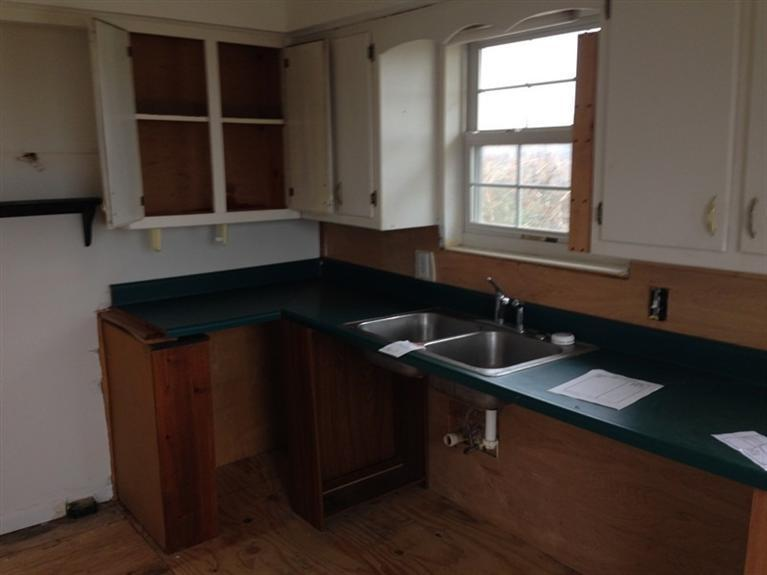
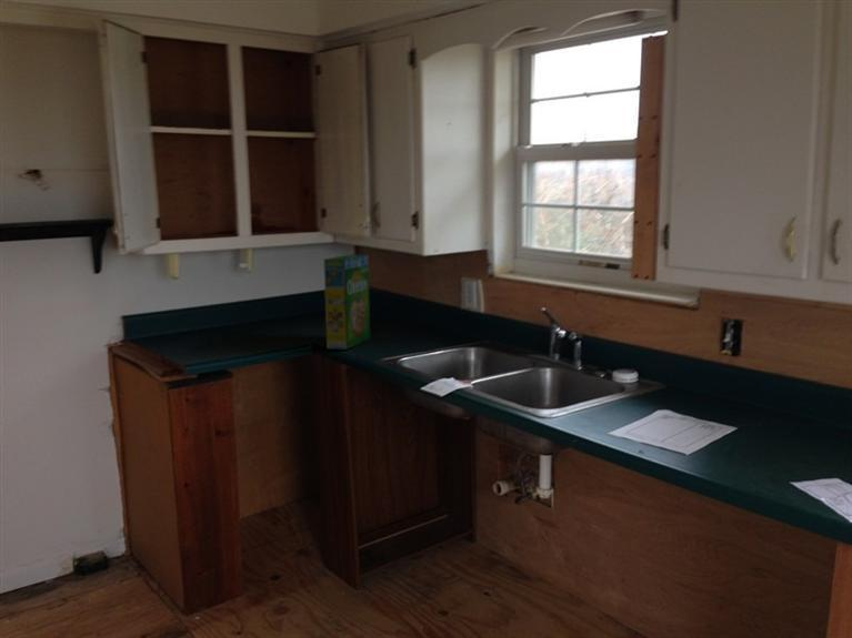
+ cereal box (348, 300)
